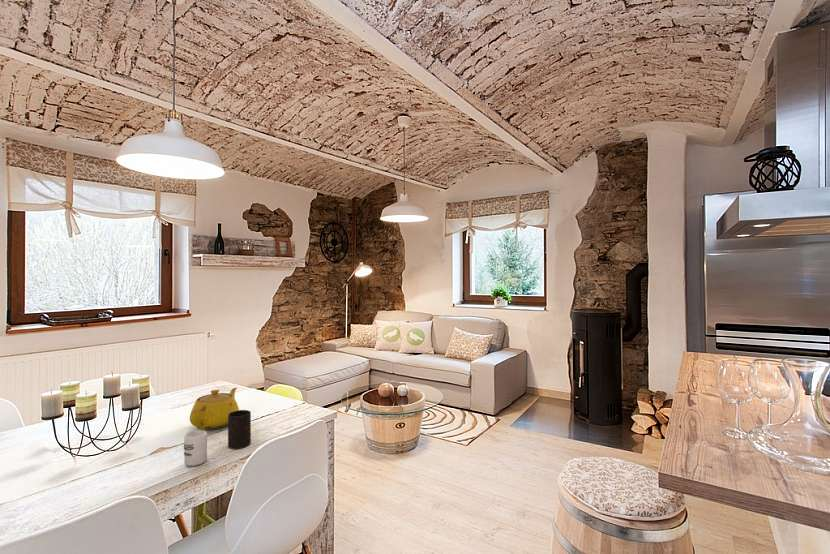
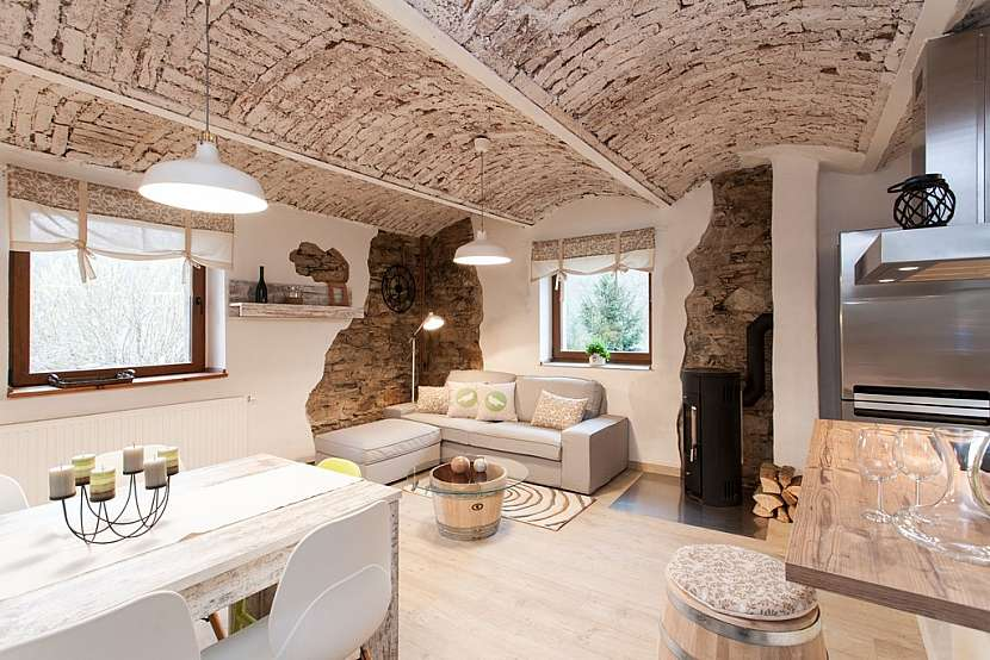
- cup (195, 447)
- cup (239, 428)
- teapot (216, 406)
